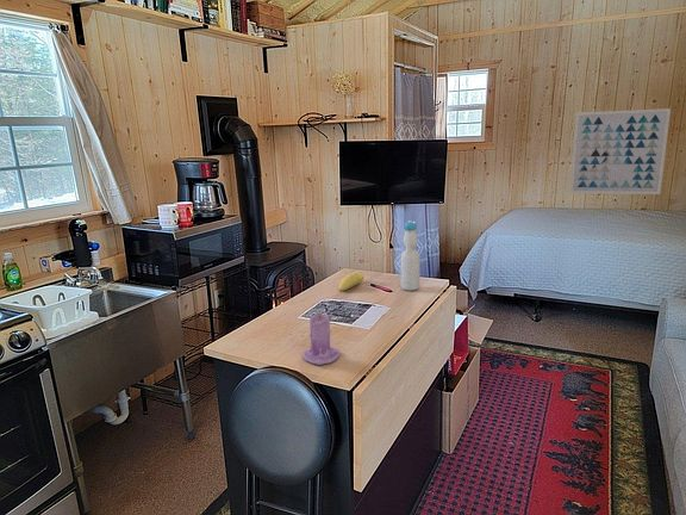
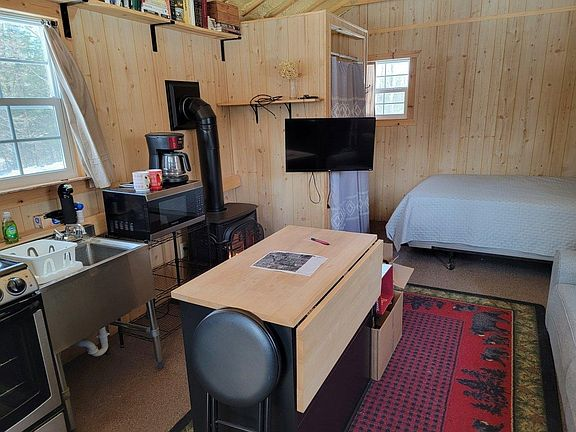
- wall art (617, 153)
- bottle (410, 255)
- candle (320, 333)
- banana (351, 280)
